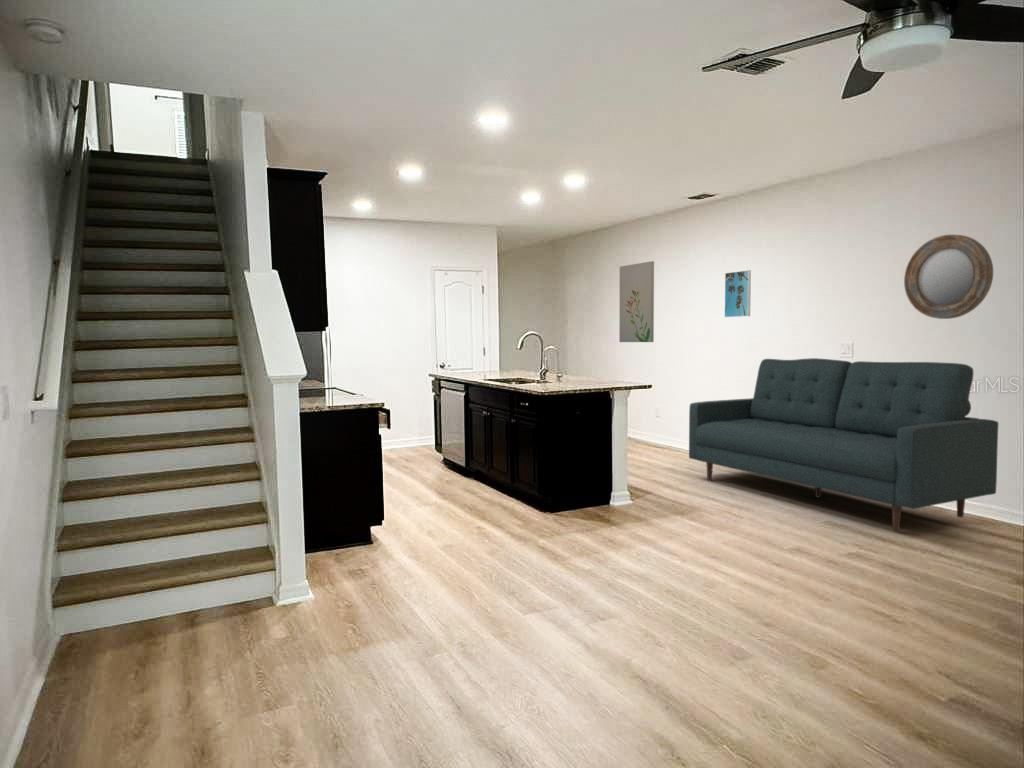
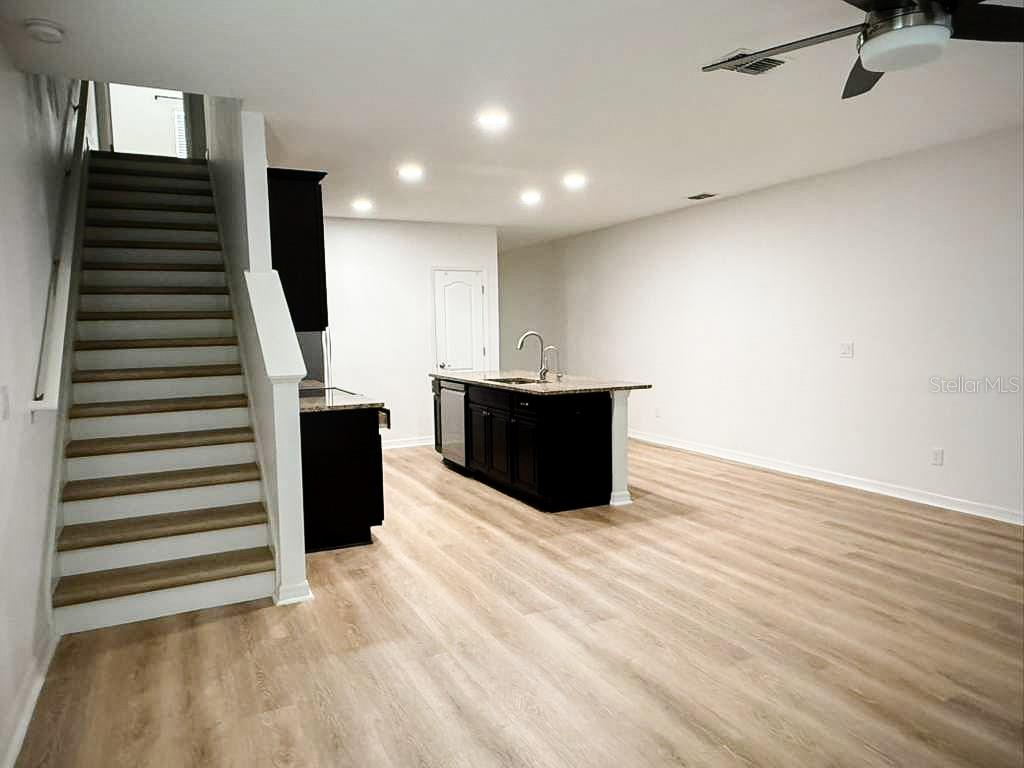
- home mirror (946, 277)
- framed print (737, 294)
- sofa (822, 428)
- wall art (636, 303)
